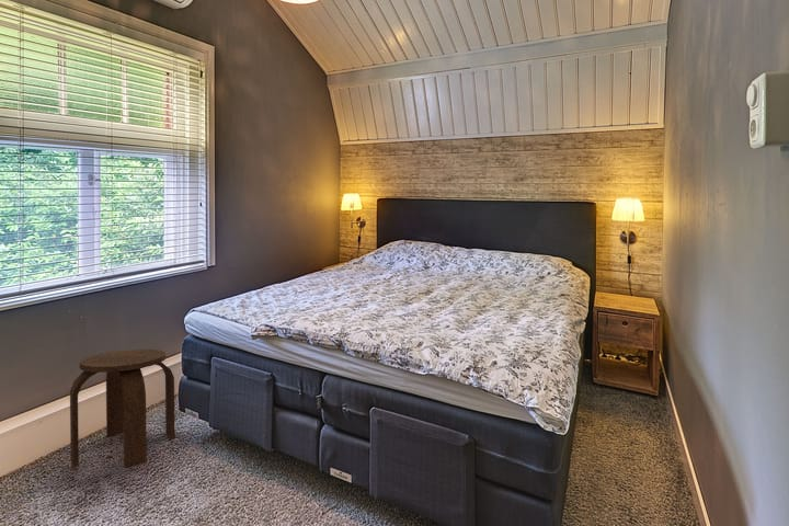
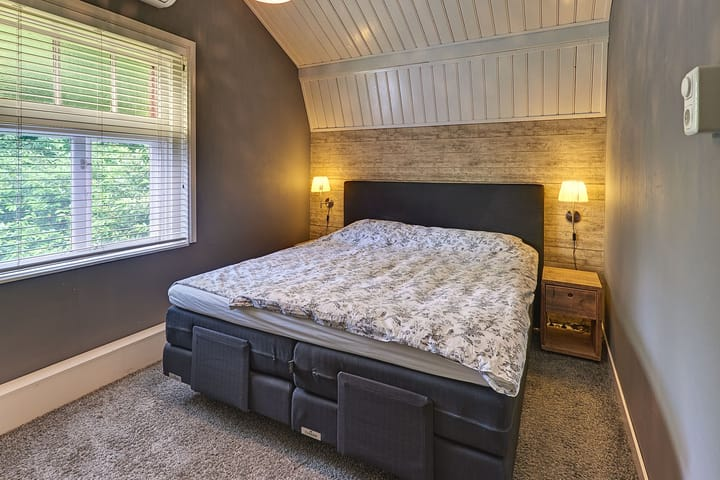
- stool (125, 403)
